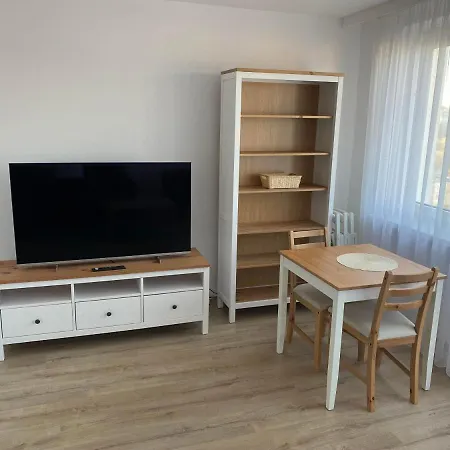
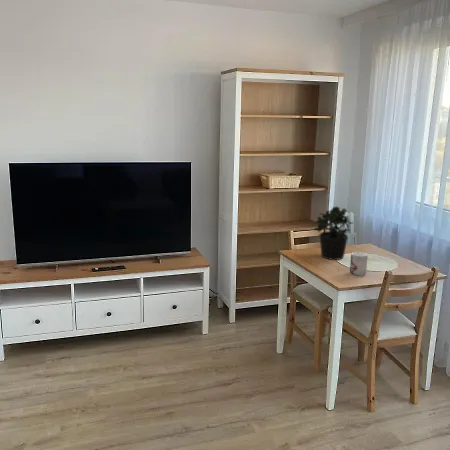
+ mug (358, 263)
+ potted plant (333, 231)
